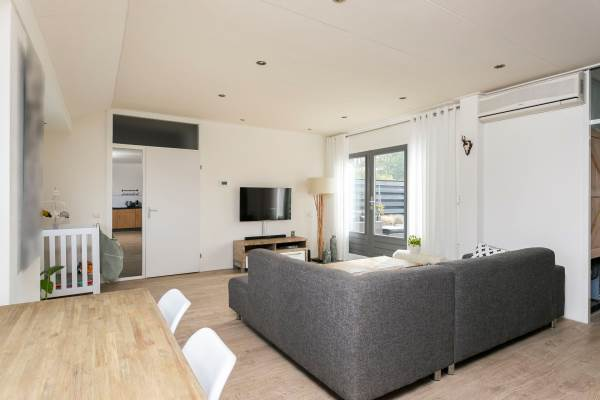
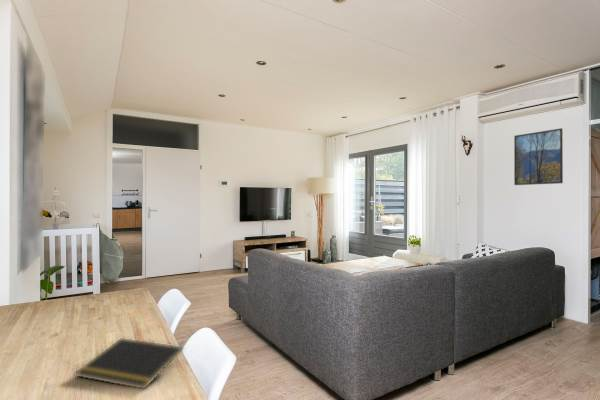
+ notepad (131, 360)
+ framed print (537, 158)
